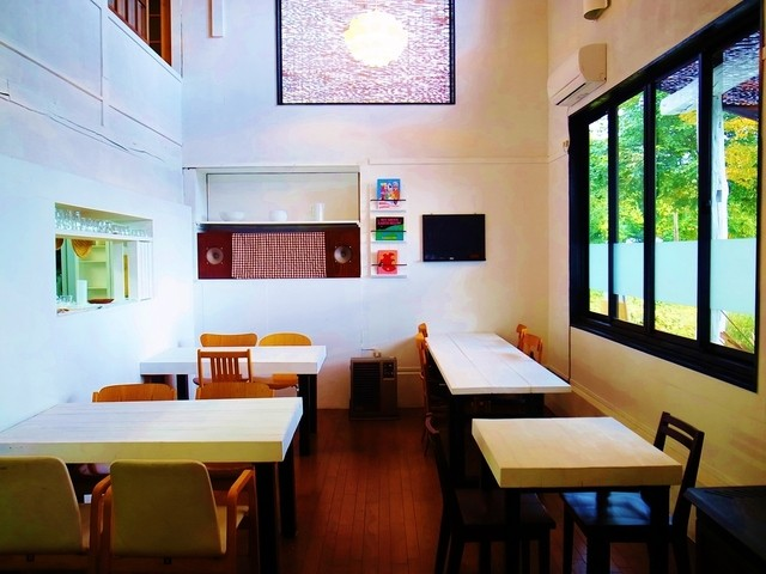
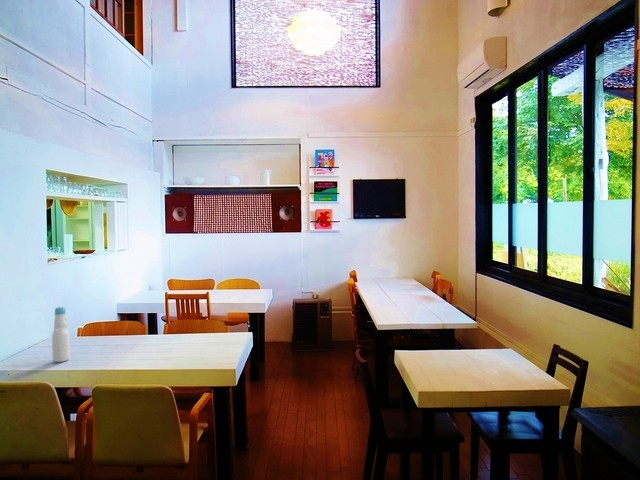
+ bottle (60, 333)
